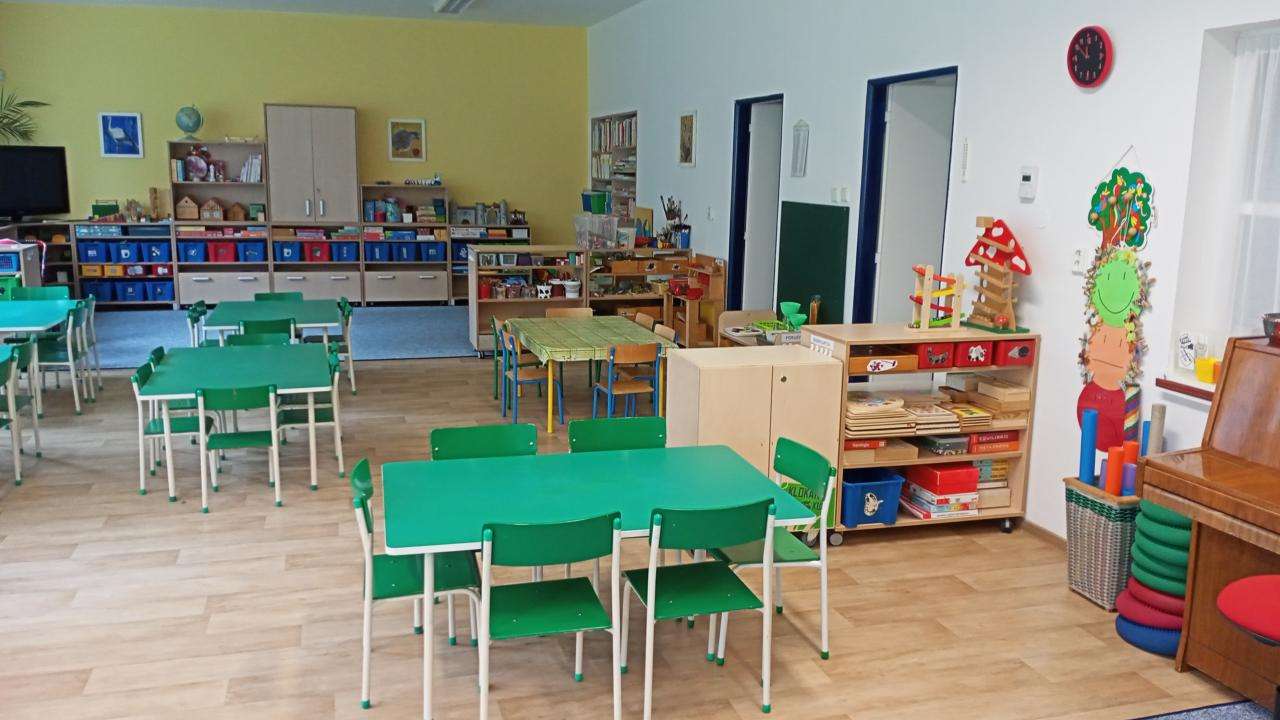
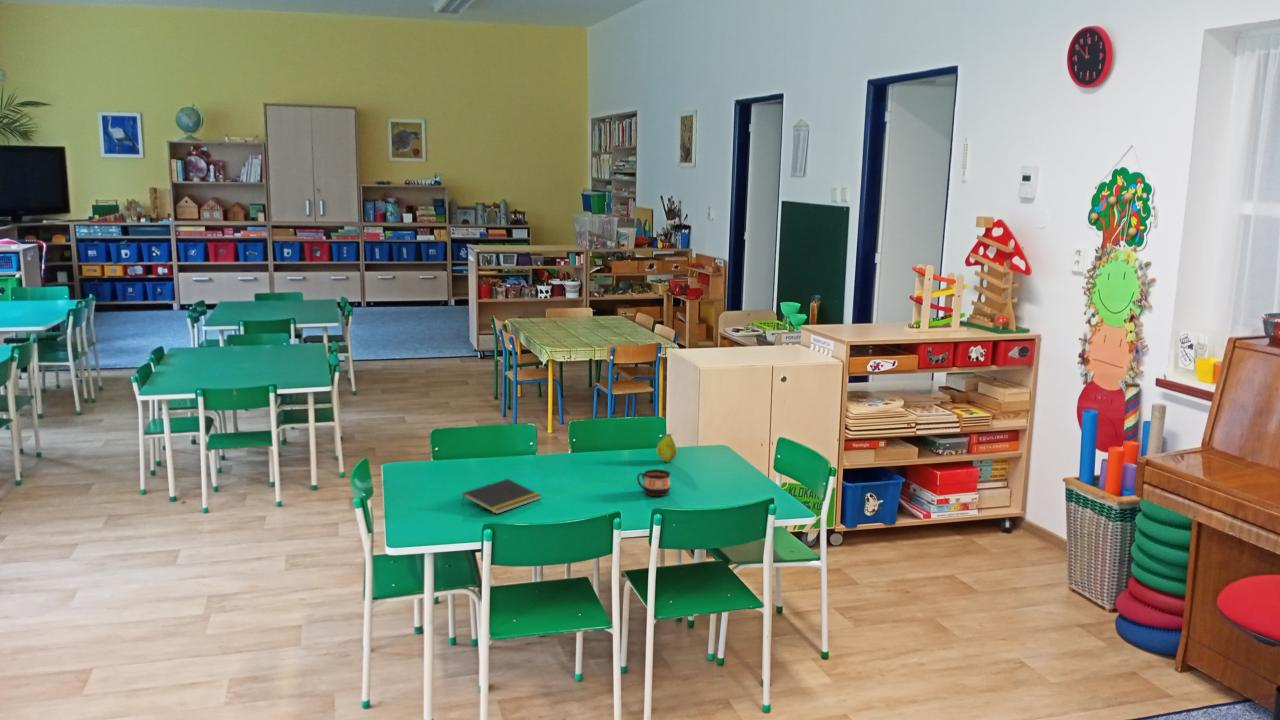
+ notepad (502, 495)
+ fruit (666, 447)
+ cup (655, 482)
